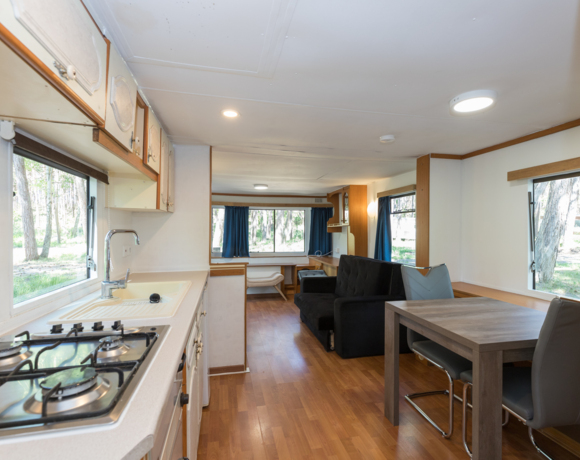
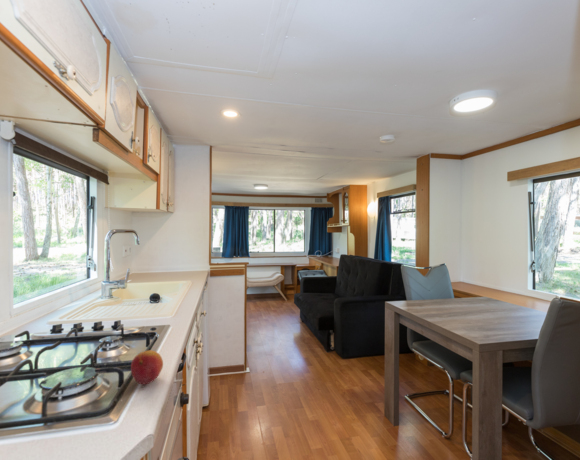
+ fruit (147, 366)
